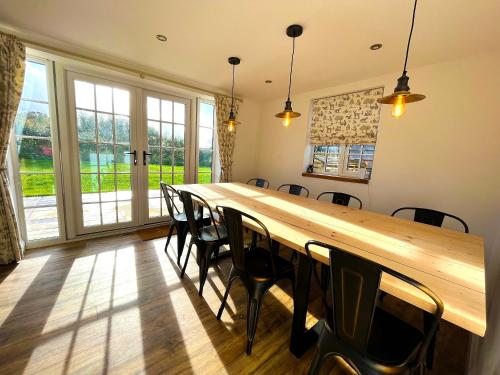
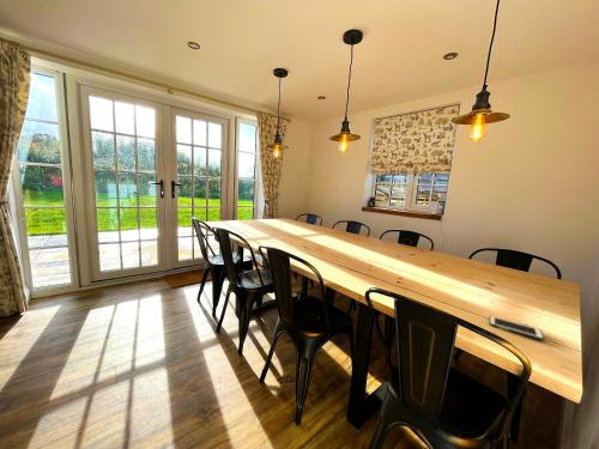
+ cell phone (514, 327)
